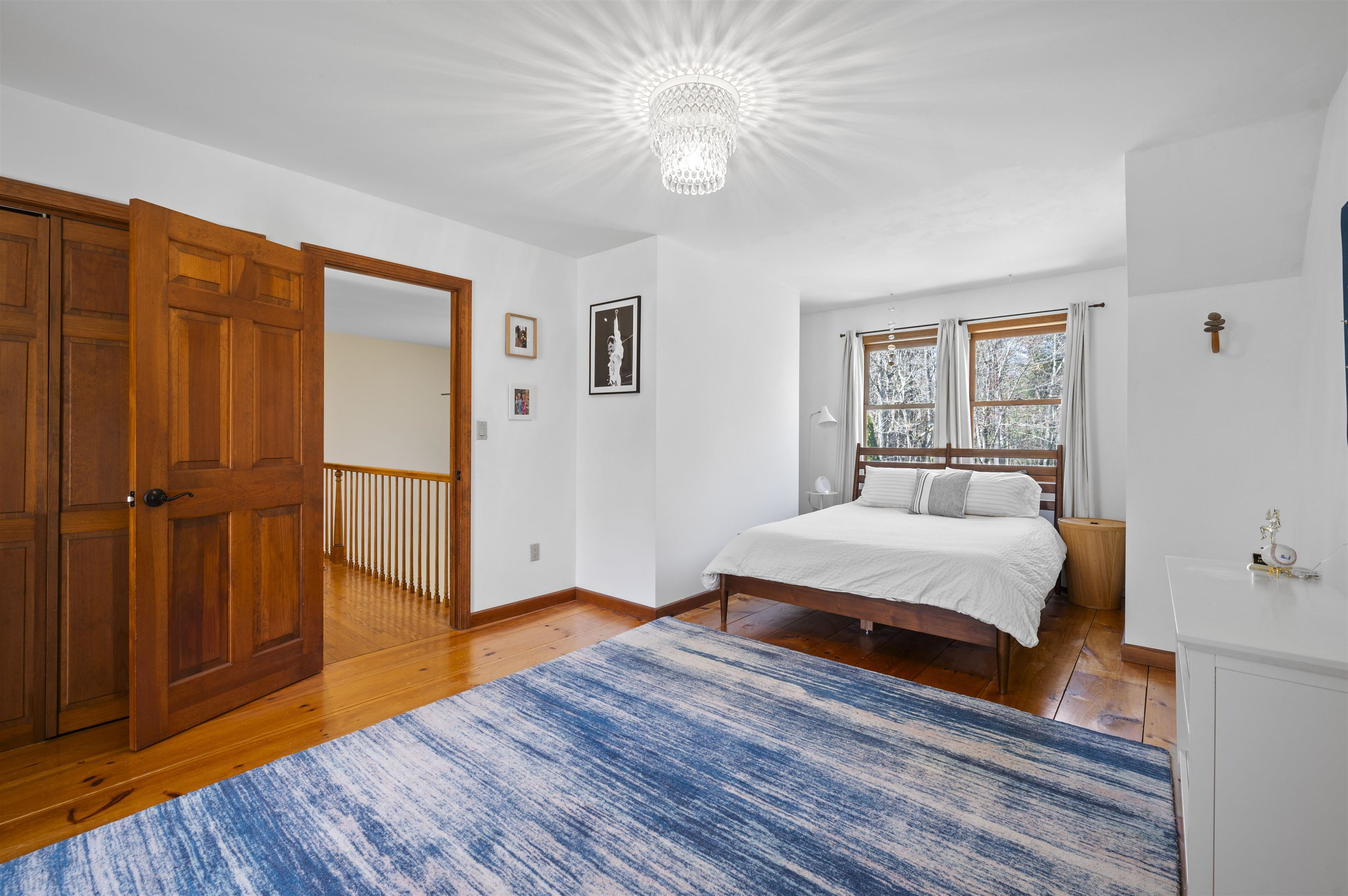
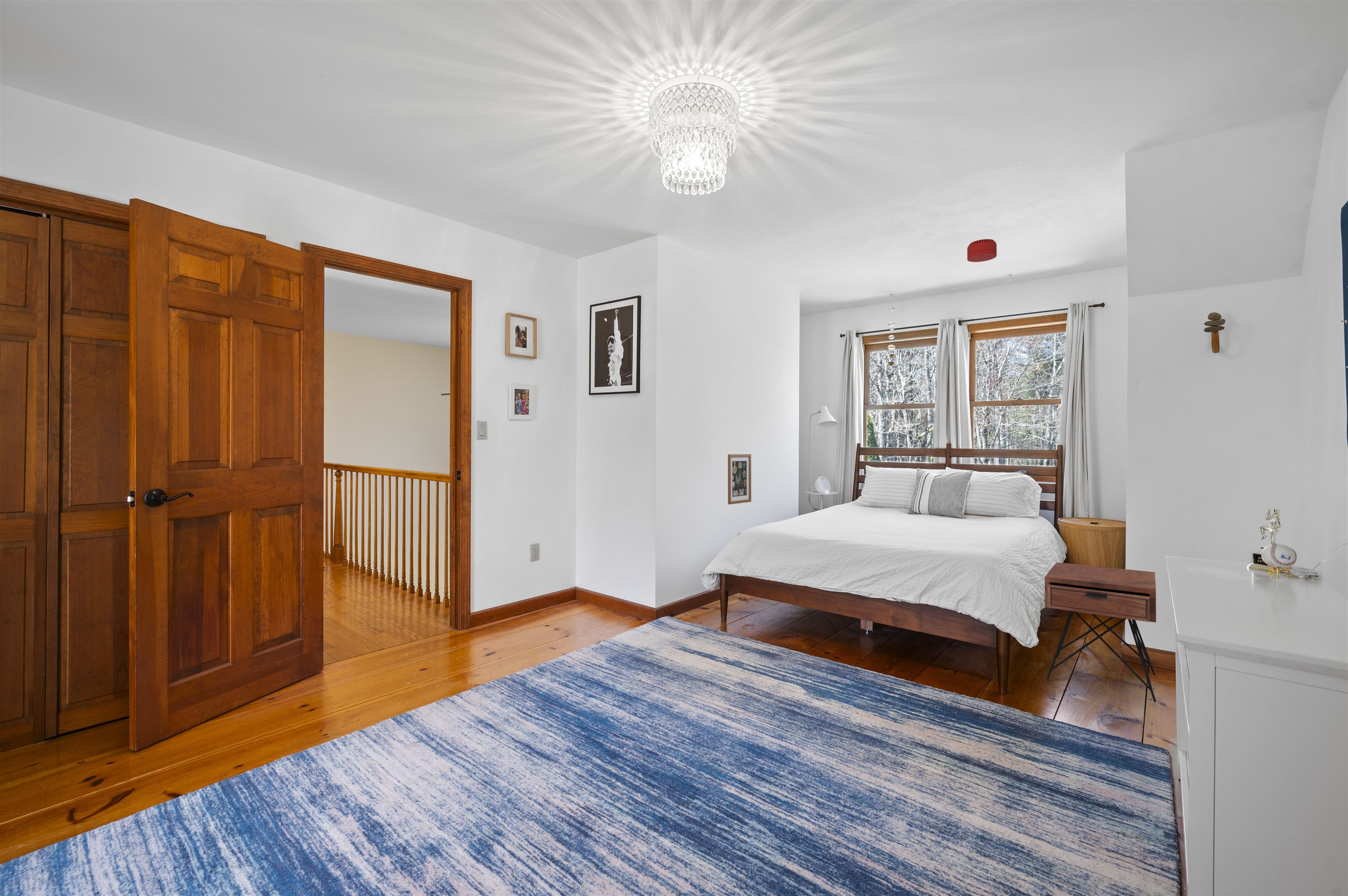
+ smoke detector (982, 250)
+ wall art (740, 478)
+ nightstand (1099, 626)
